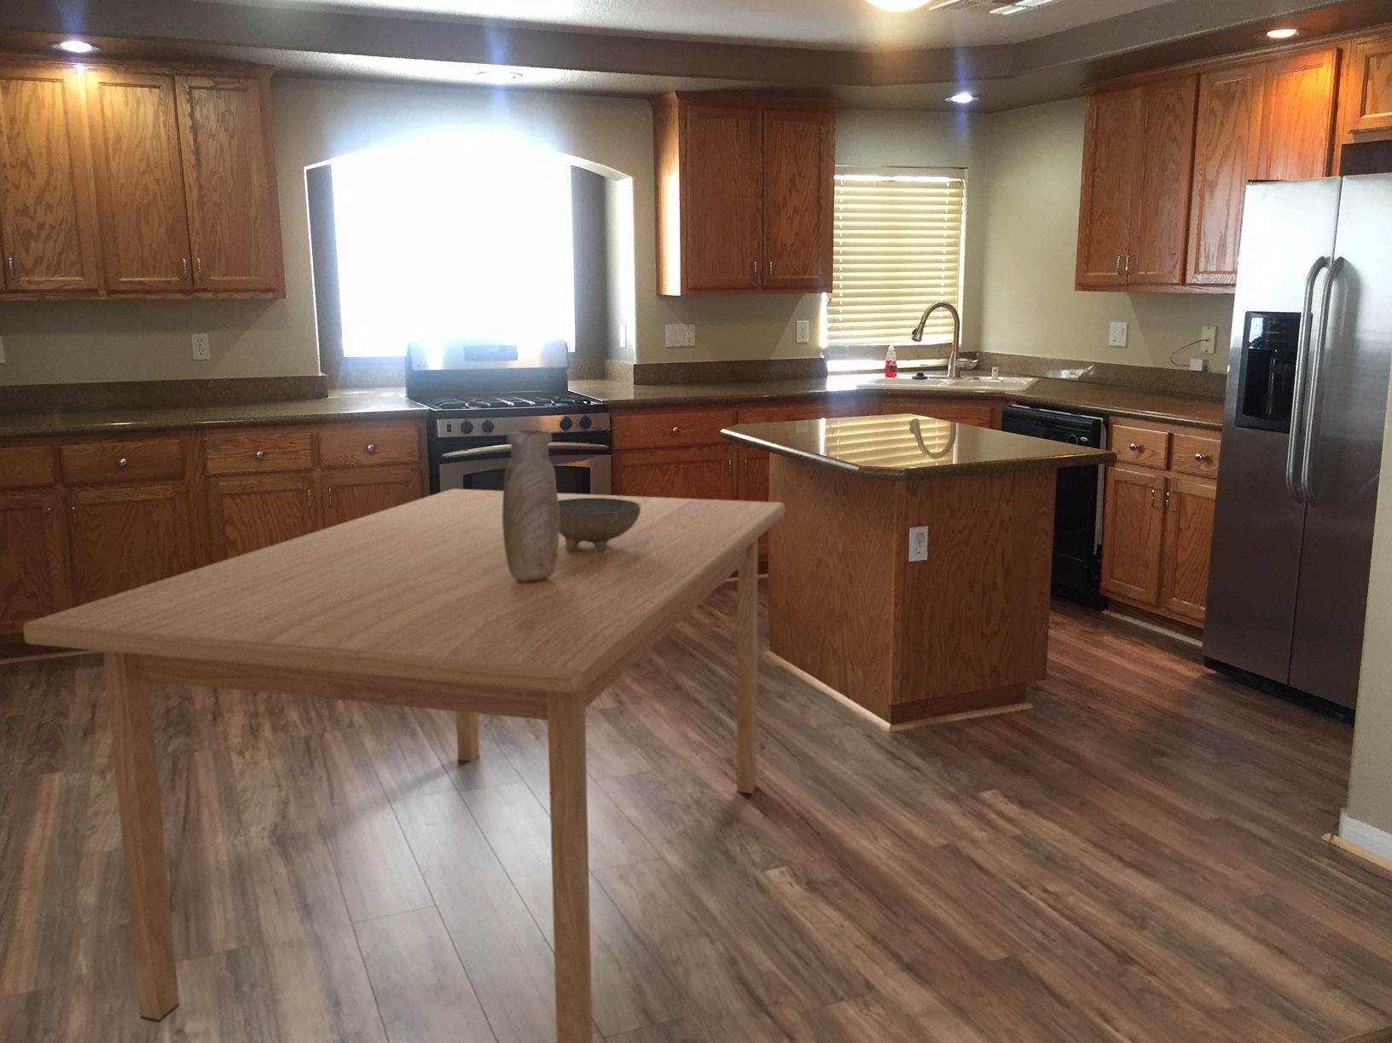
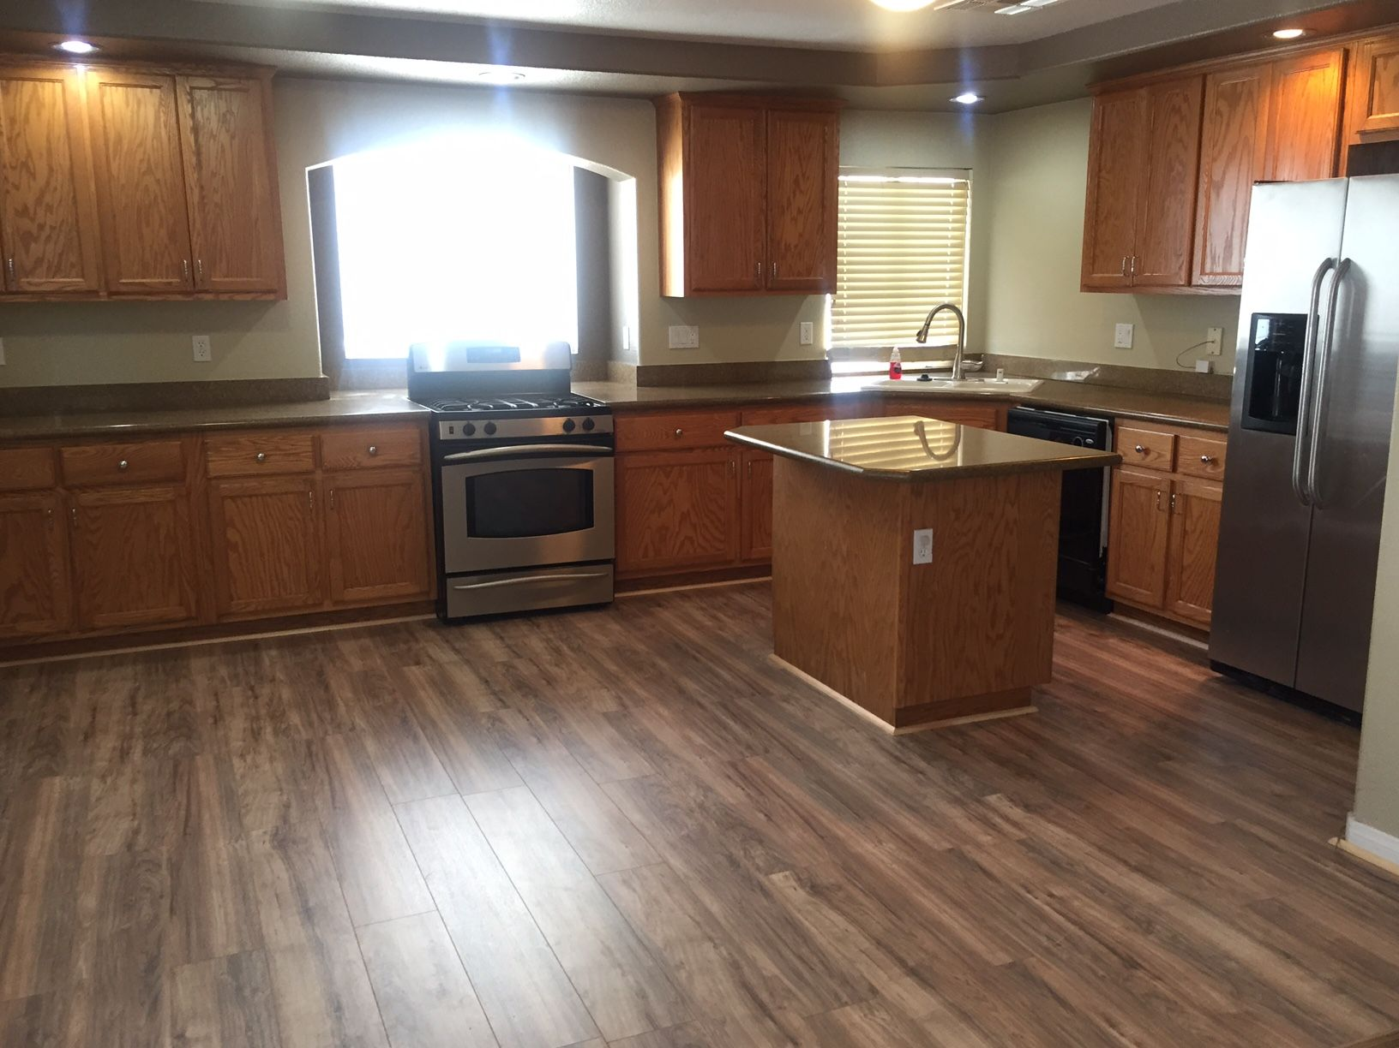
- vase (529, 505)
- table (499, 715)
- bowl (591, 525)
